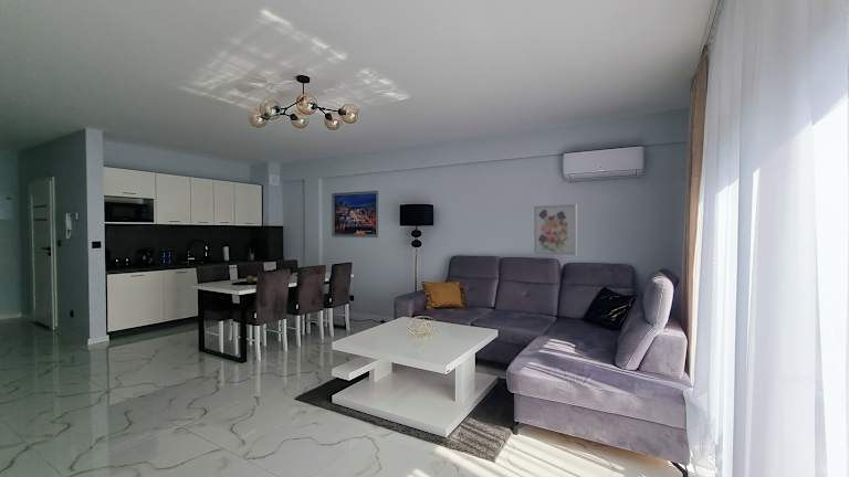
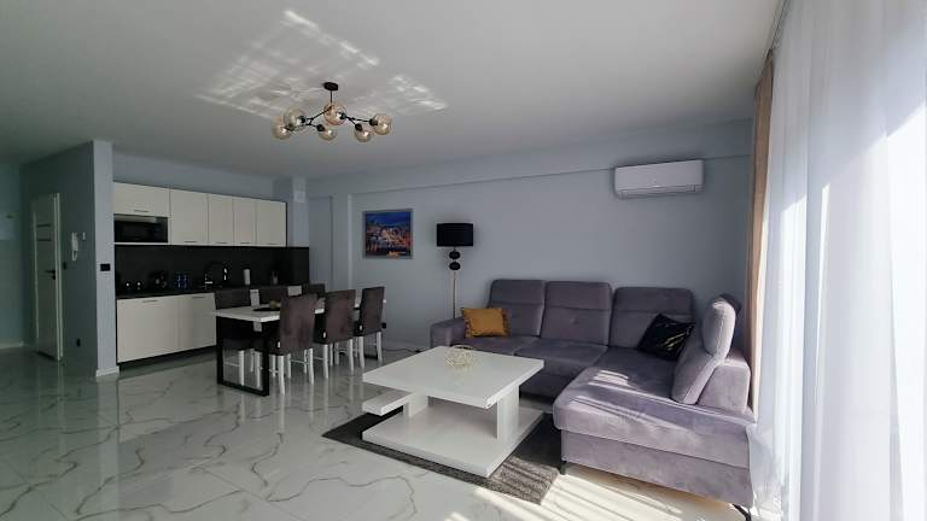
- wall art (555, 230)
